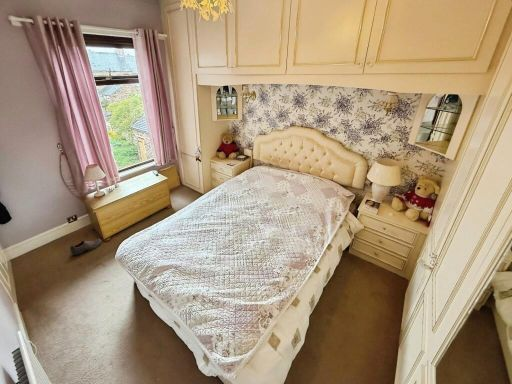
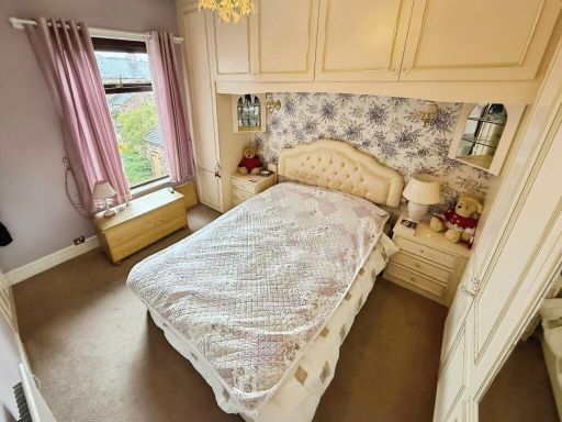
- shoe (86, 244)
